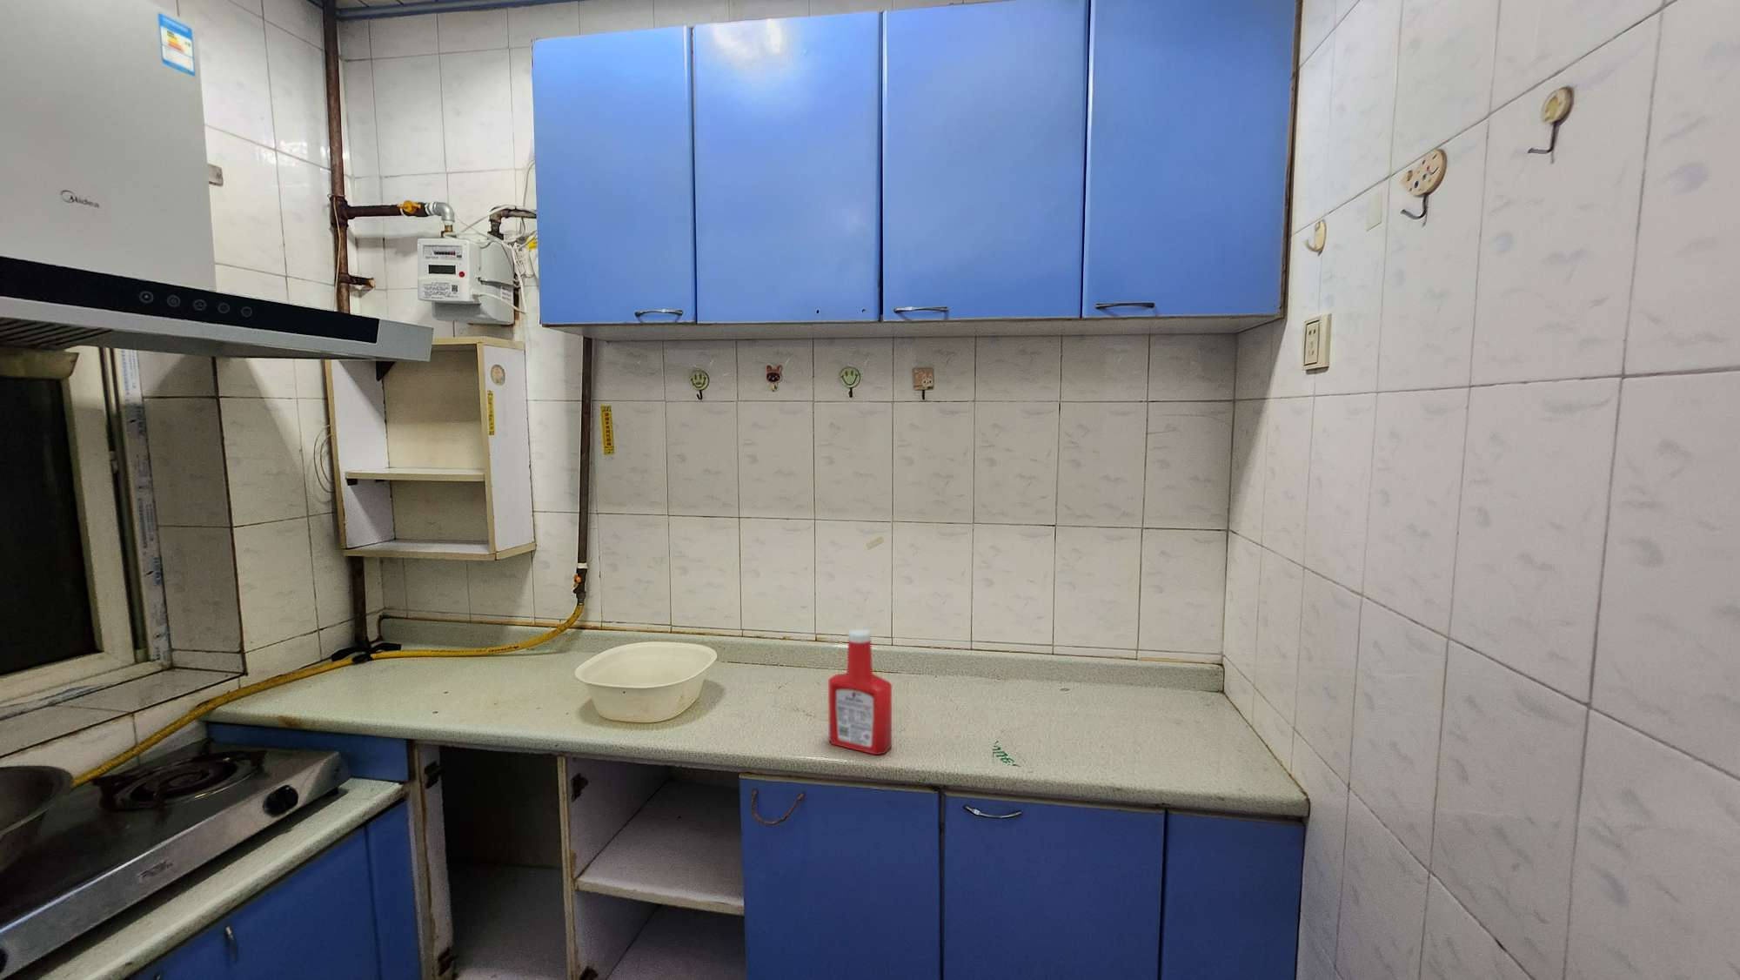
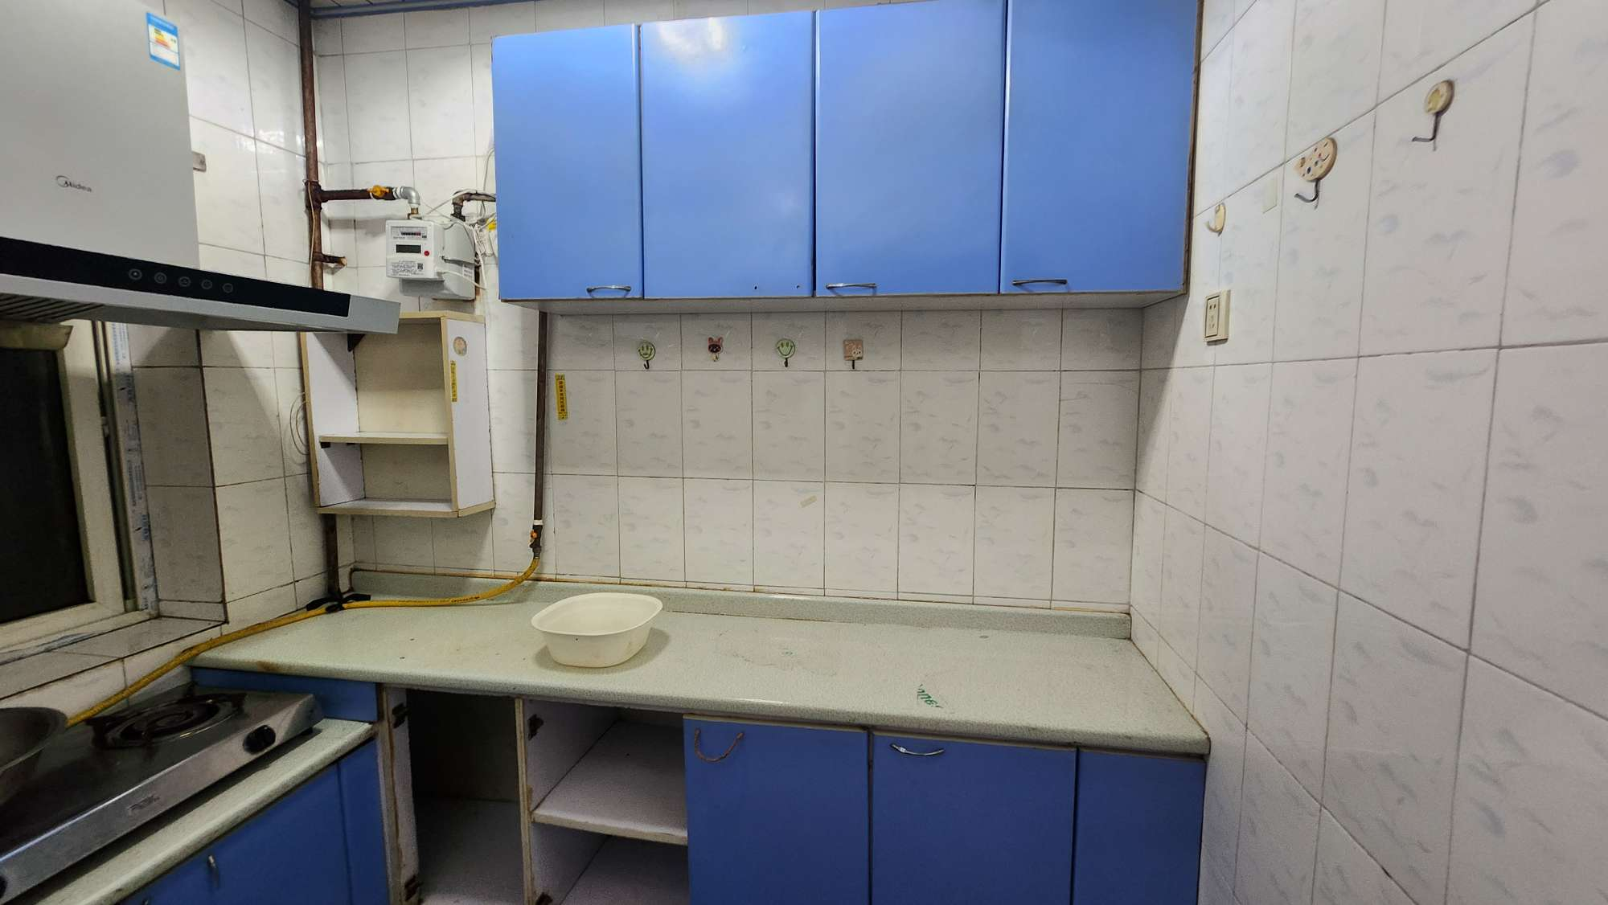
- soap bottle (859, 687)
